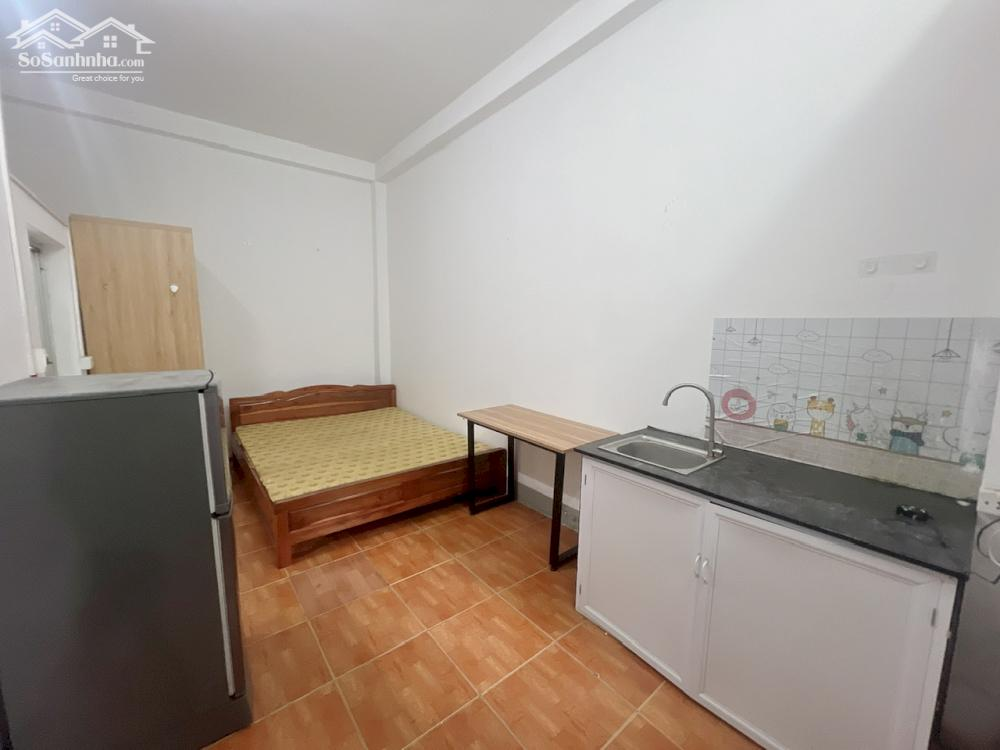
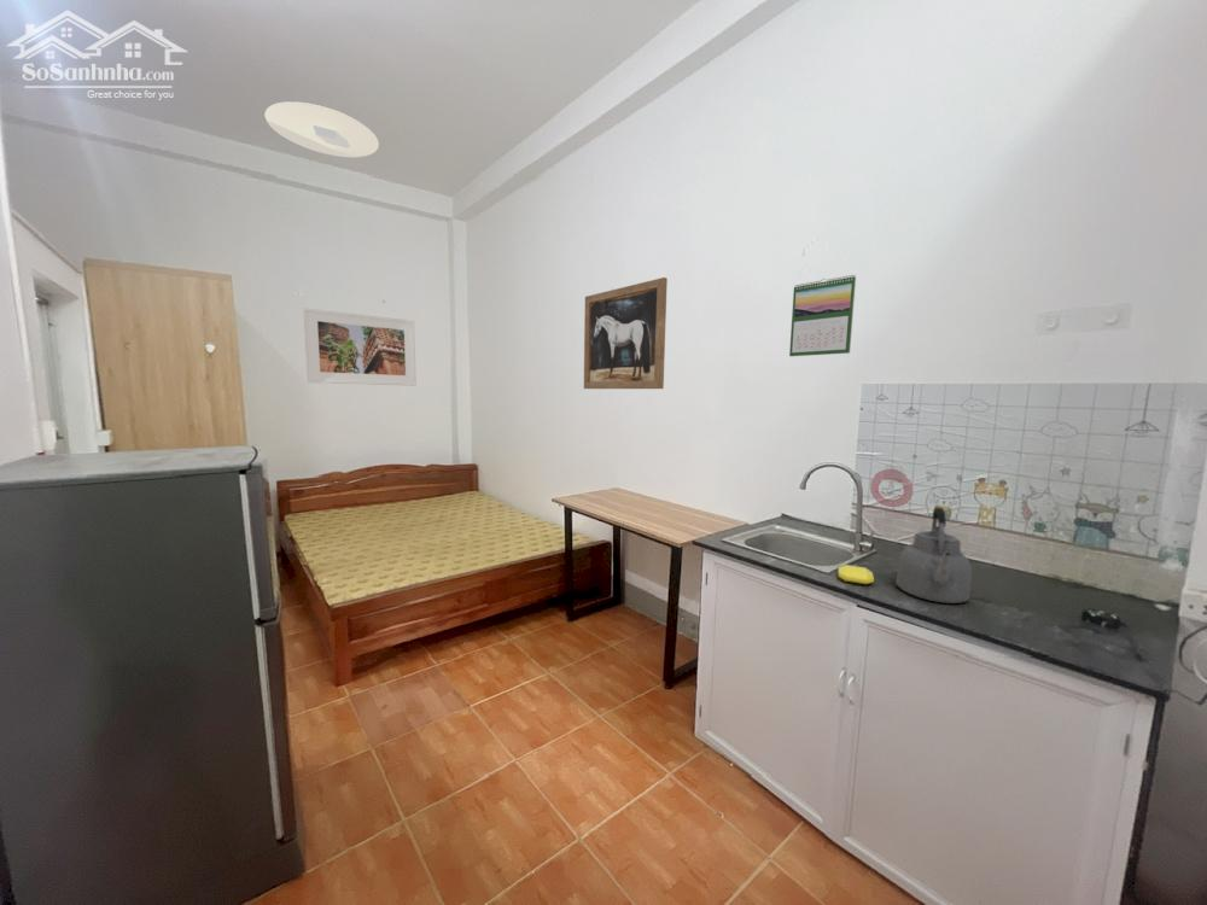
+ wall art (620, 339)
+ kettle (938, 554)
+ ceiling light (323, 127)
+ calendar (821, 316)
+ soap bar (855, 574)
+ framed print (363, 350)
